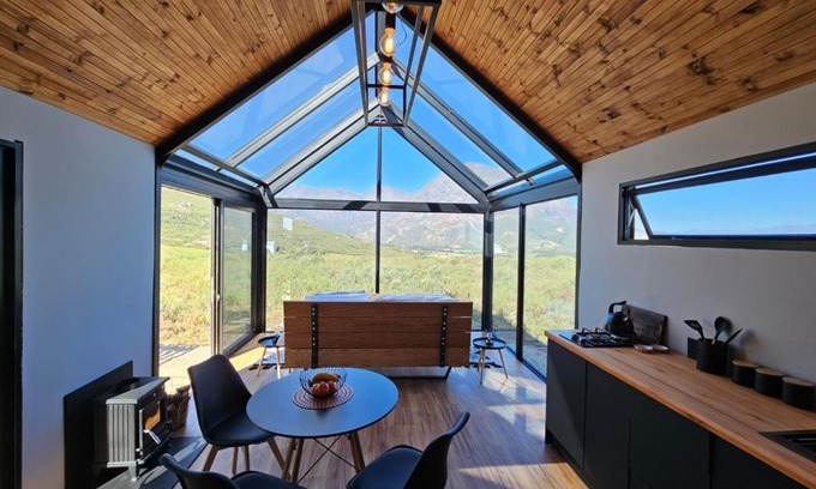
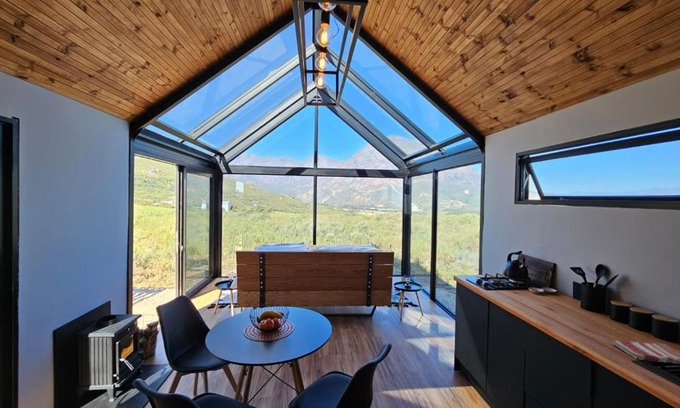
+ dish towel (650, 350)
